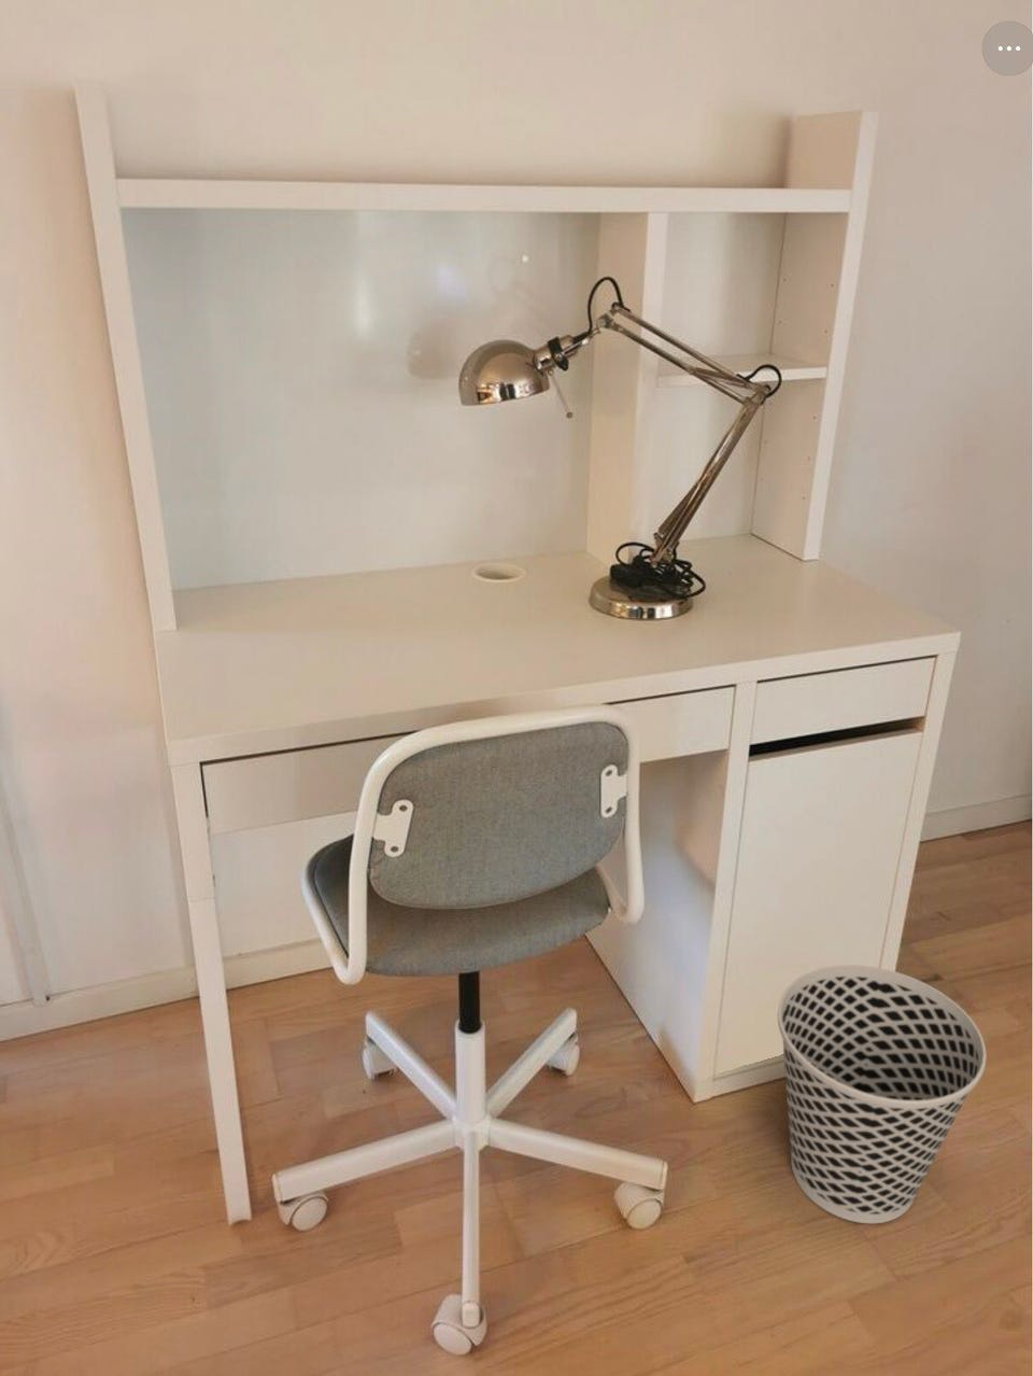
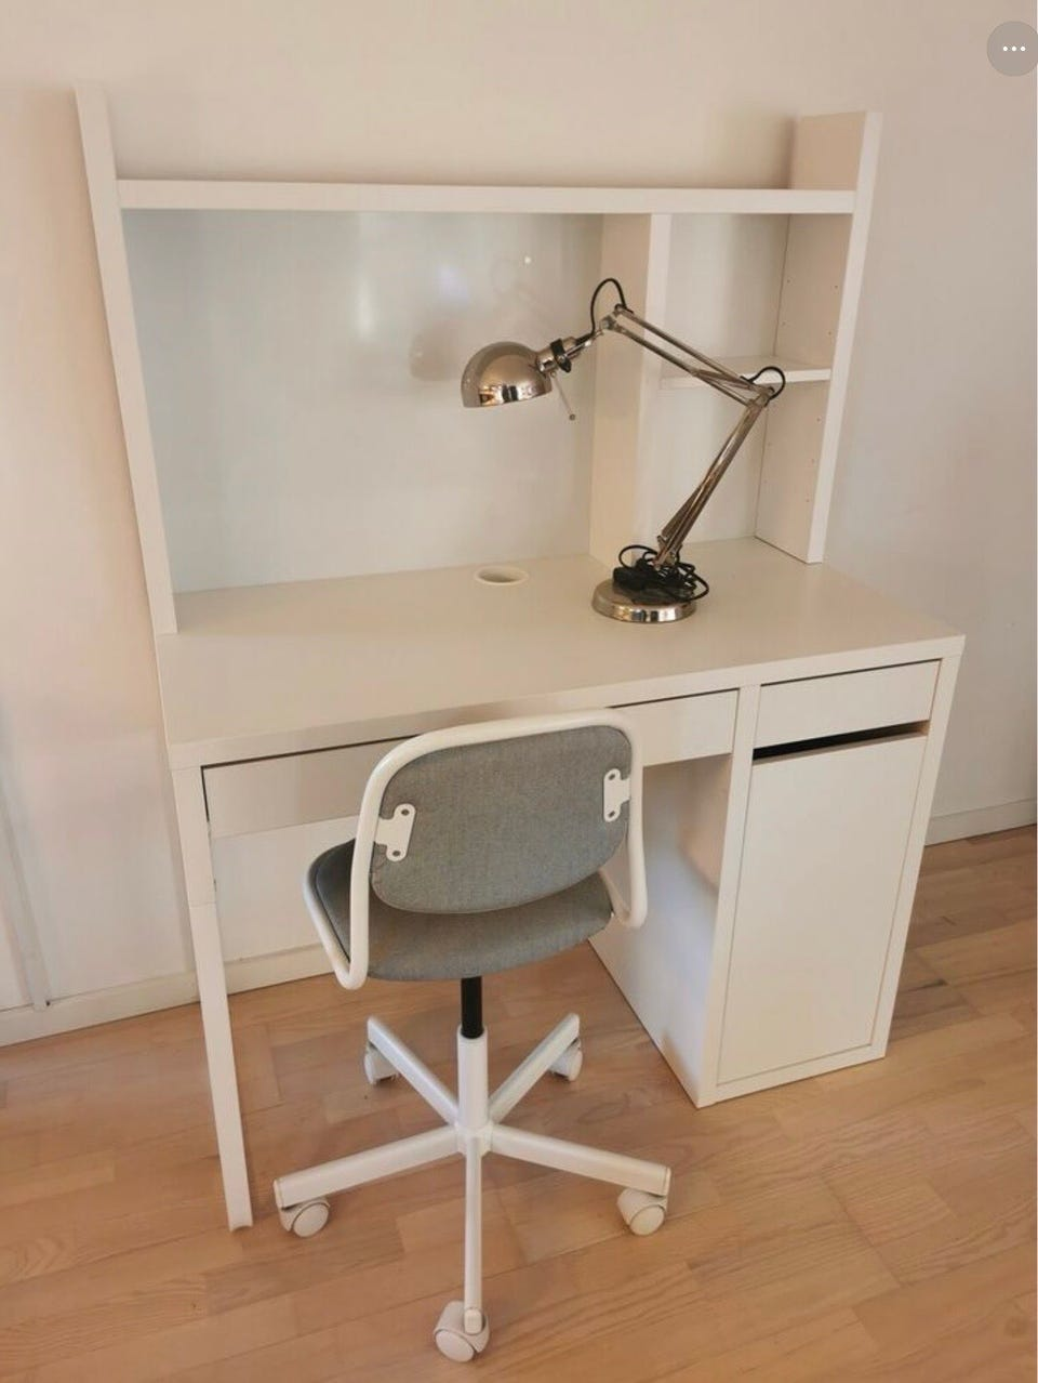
- wastebasket (865, 1103)
